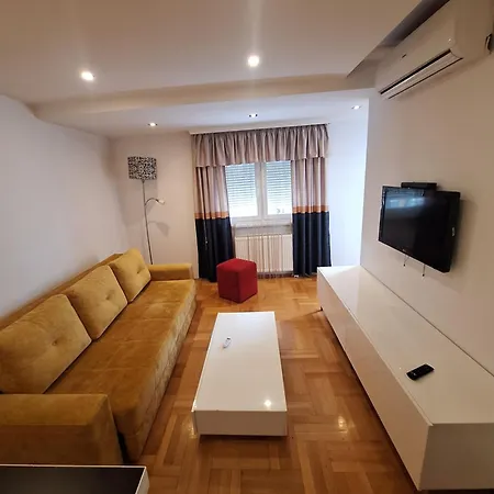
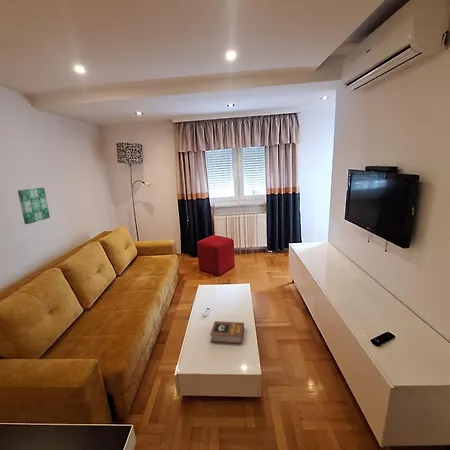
+ wall art (34, 205)
+ book (226, 331)
